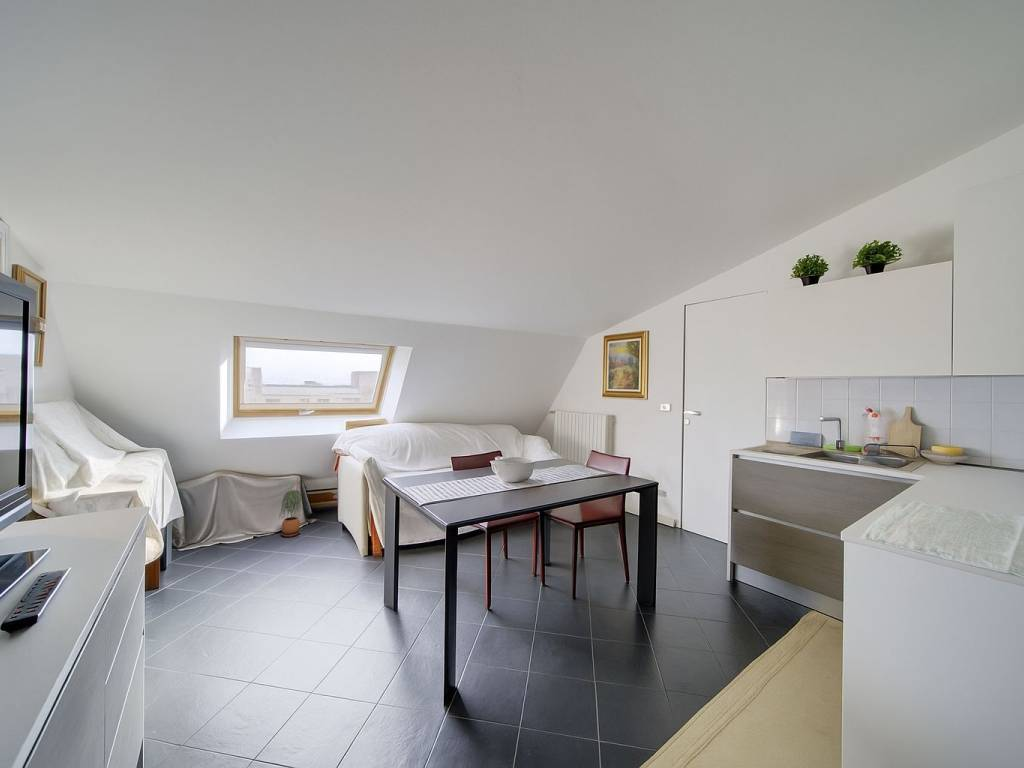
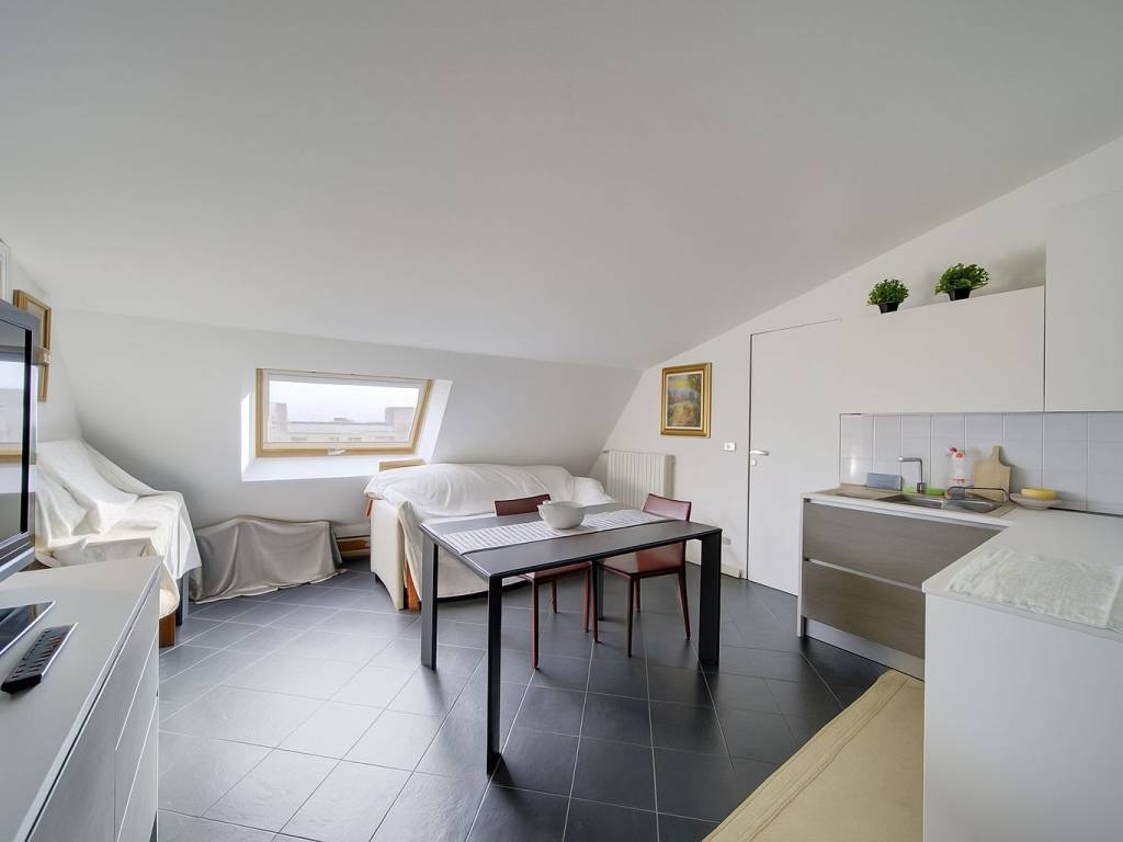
- potted plant (290, 512)
